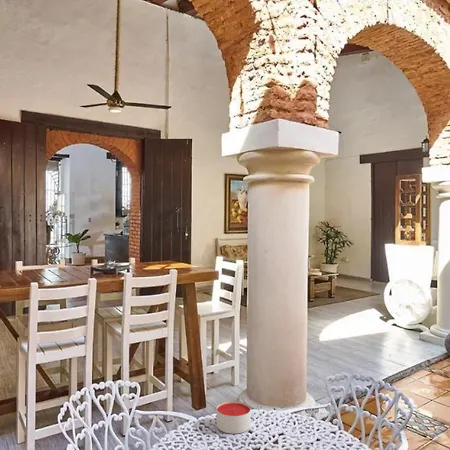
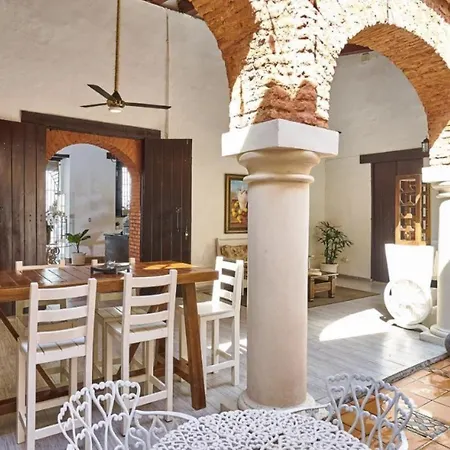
- candle (233, 416)
